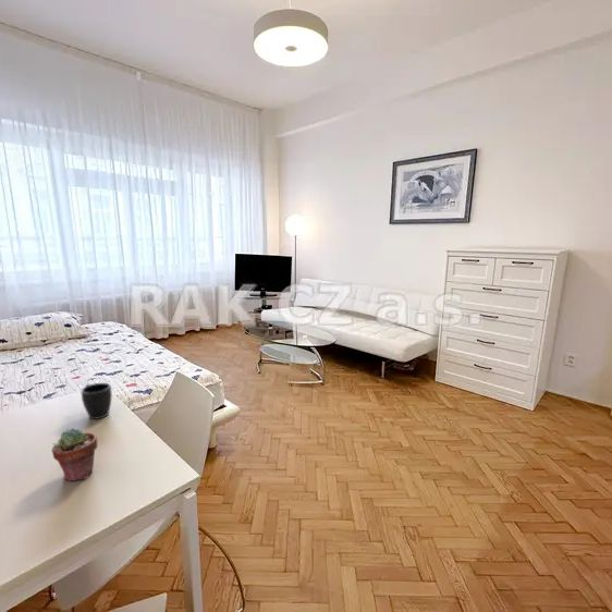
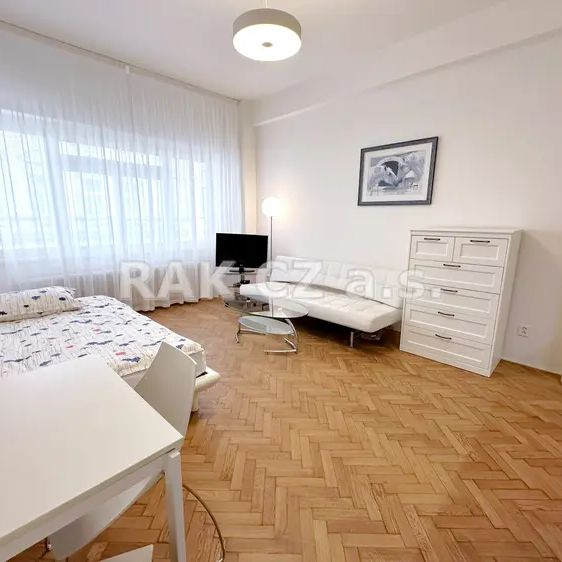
- mug (96, 400)
- potted succulent (75, 451)
